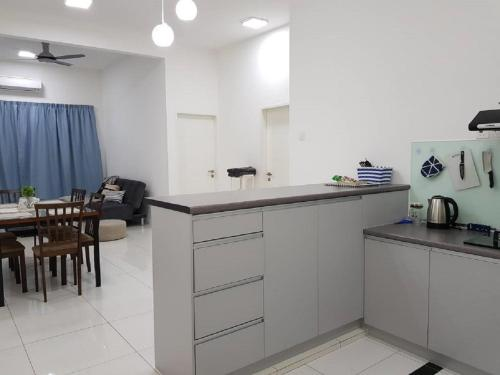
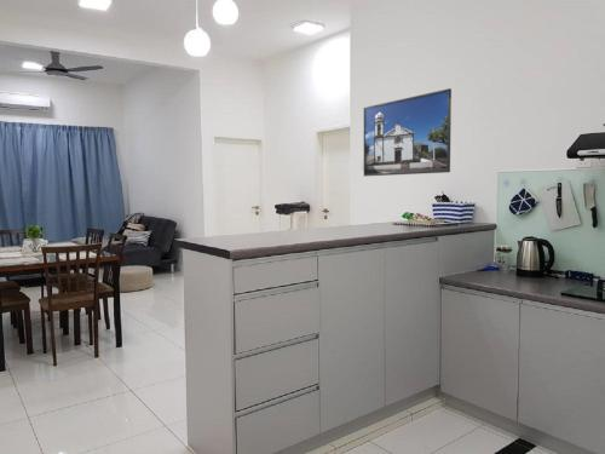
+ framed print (403, 137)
